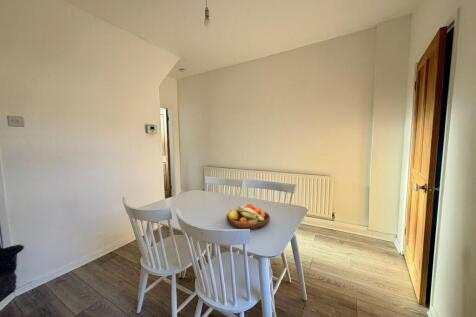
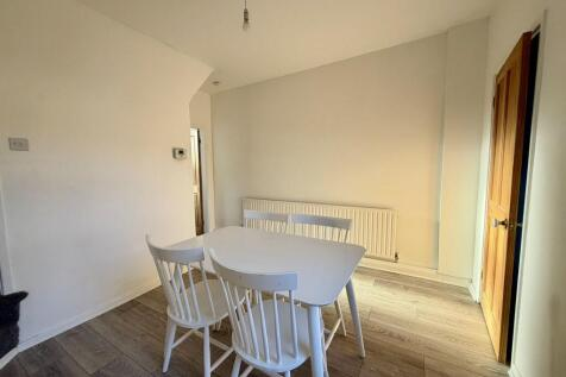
- fruit bowl (248, 213)
